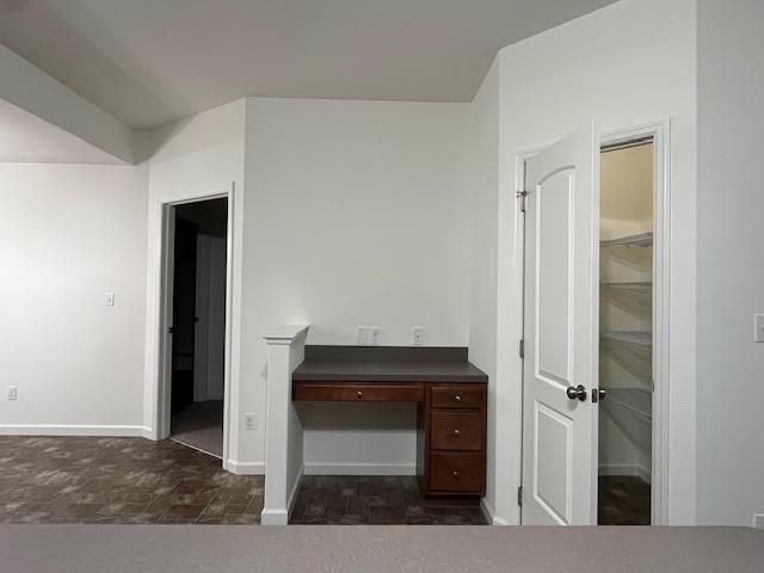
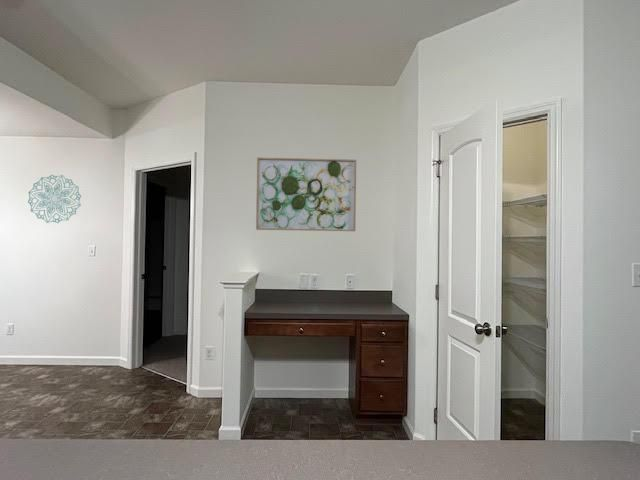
+ wall art (306, 194)
+ wall decoration (54, 199)
